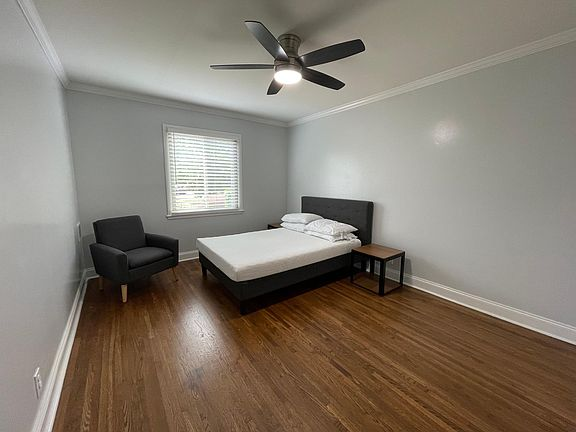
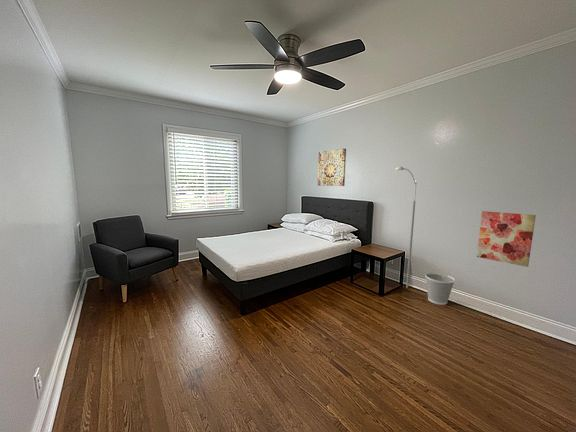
+ street lamp (410, 235)
+ wastebasket (438, 289)
+ wall art (504, 237)
+ wall art (331, 168)
